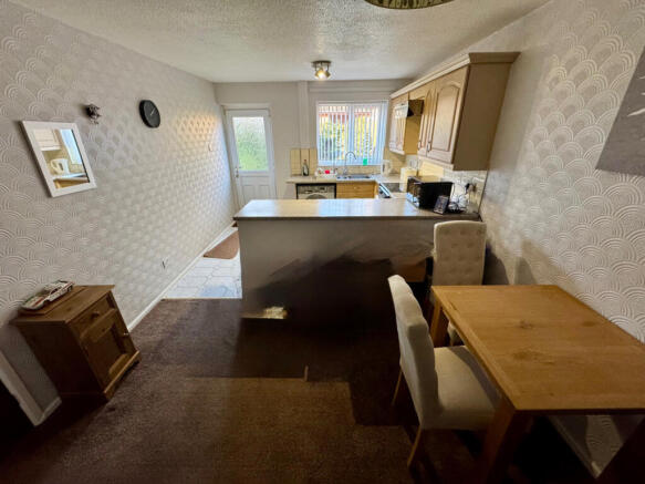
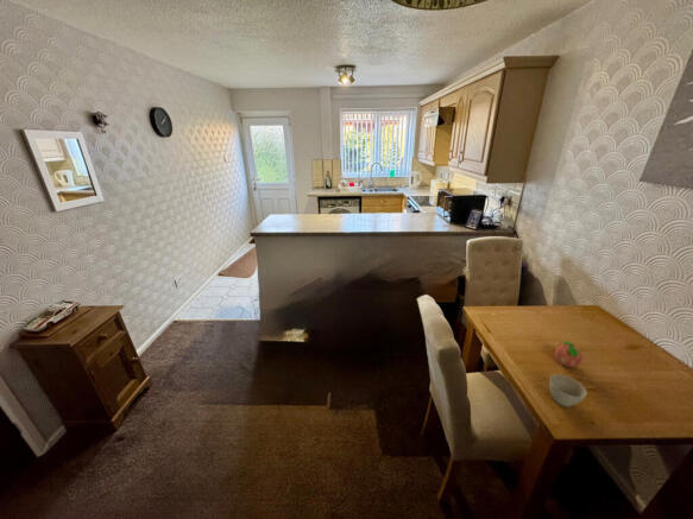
+ fruit (568, 354)
+ flower pot (565, 392)
